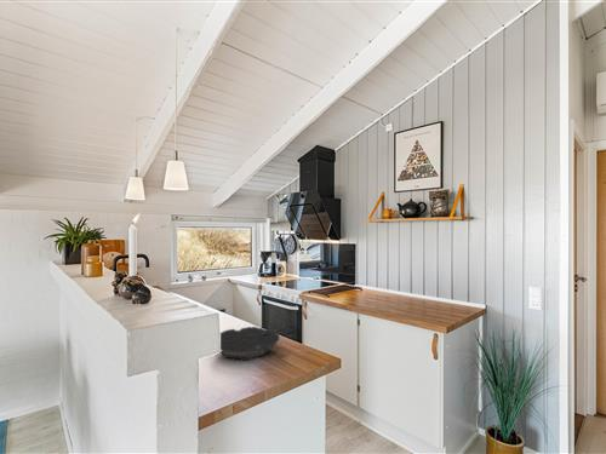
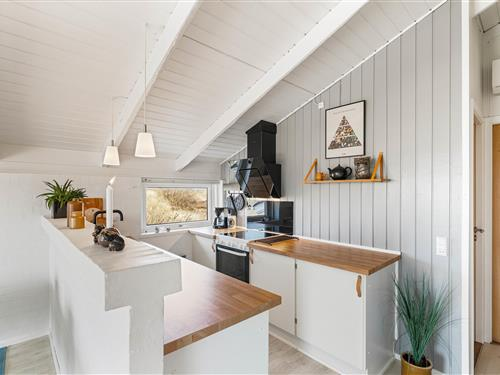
- bowl (245, 344)
